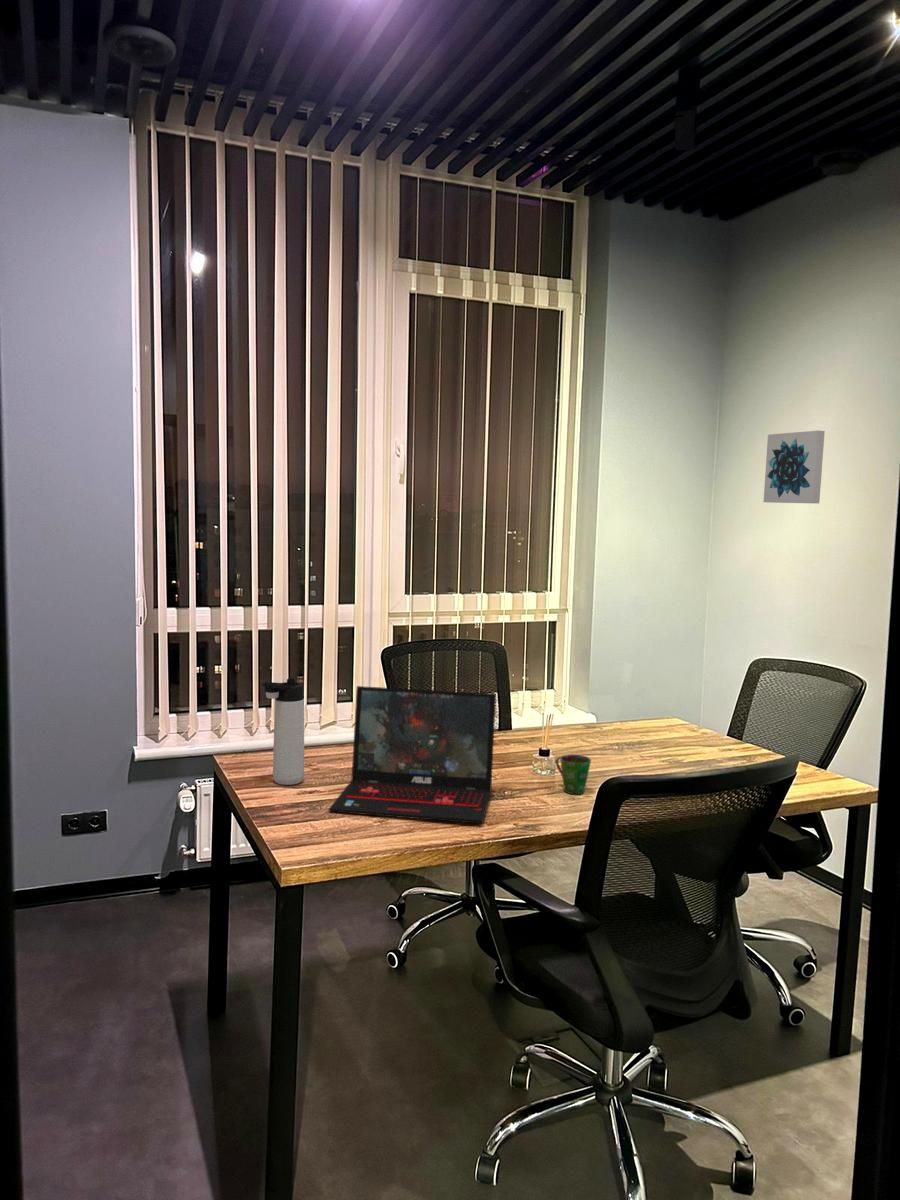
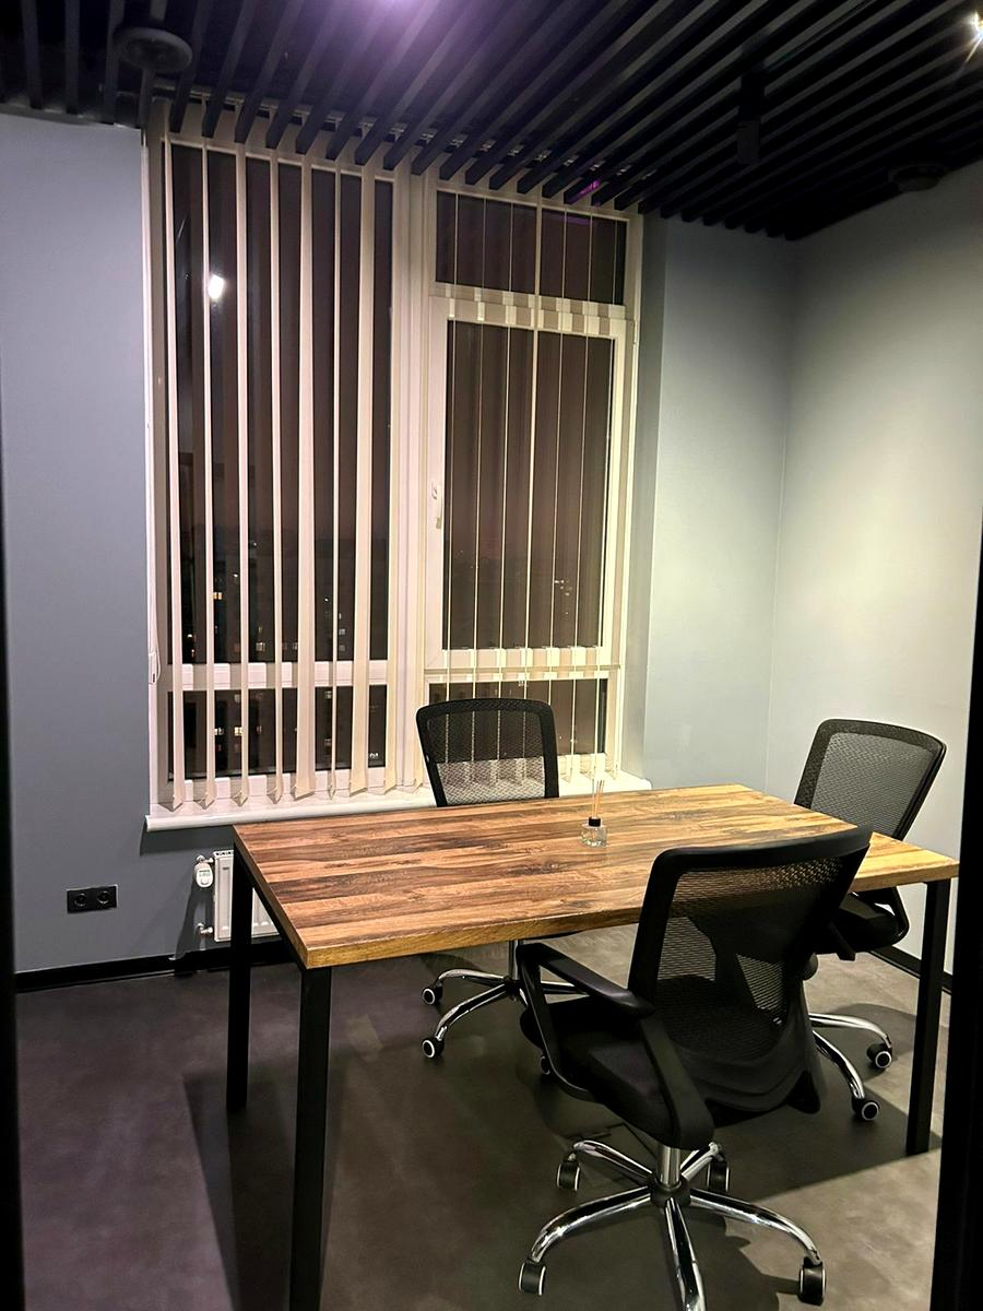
- thermos bottle (282, 731)
- laptop (415, 751)
- cup (571, 774)
- wall art (792, 468)
